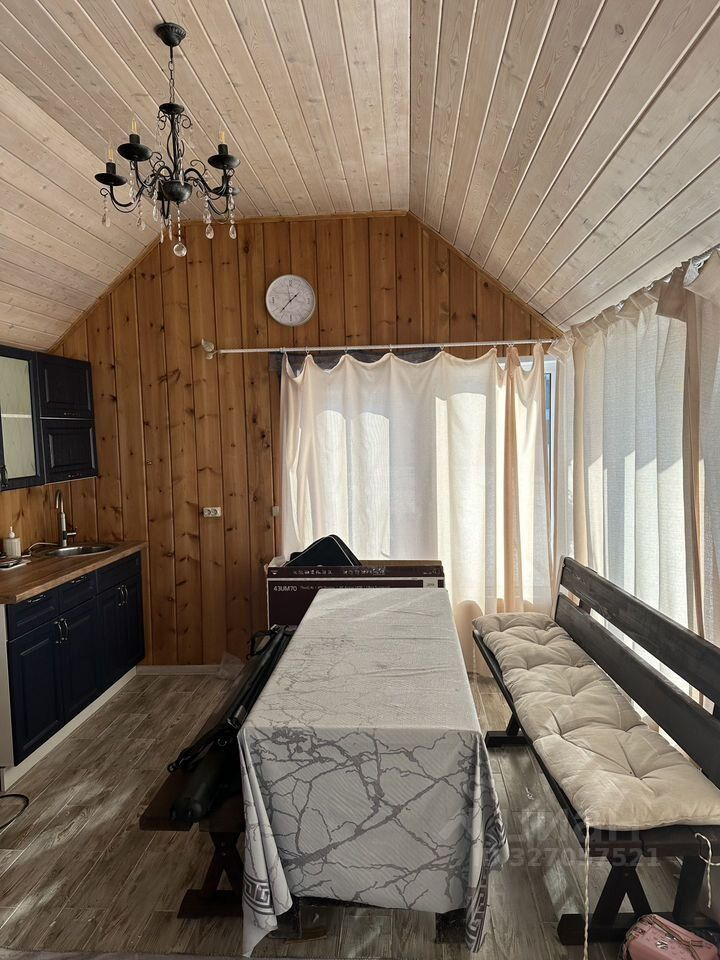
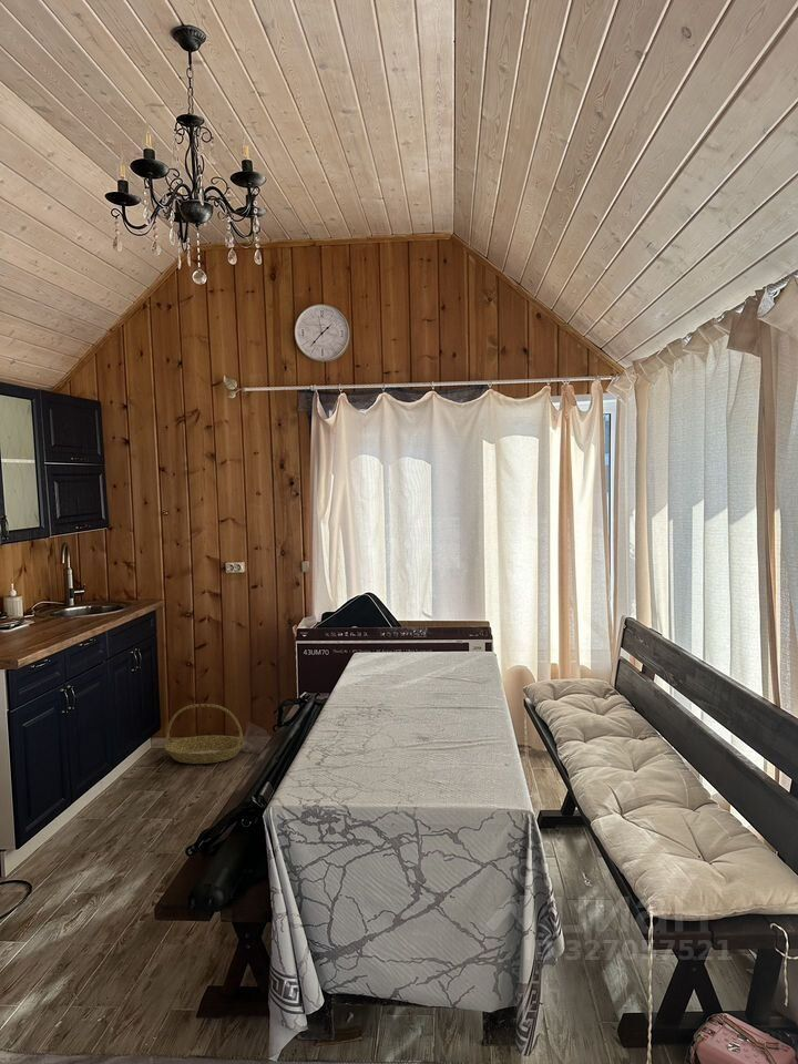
+ basket (204, 736)
